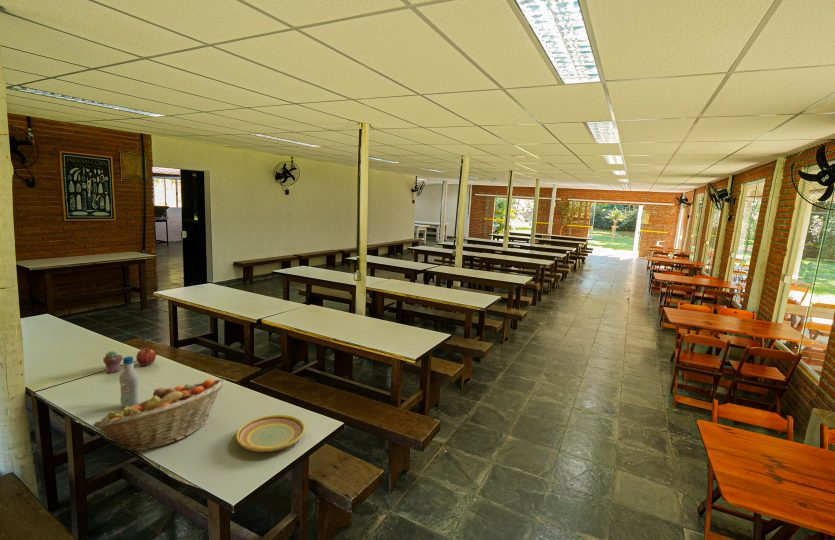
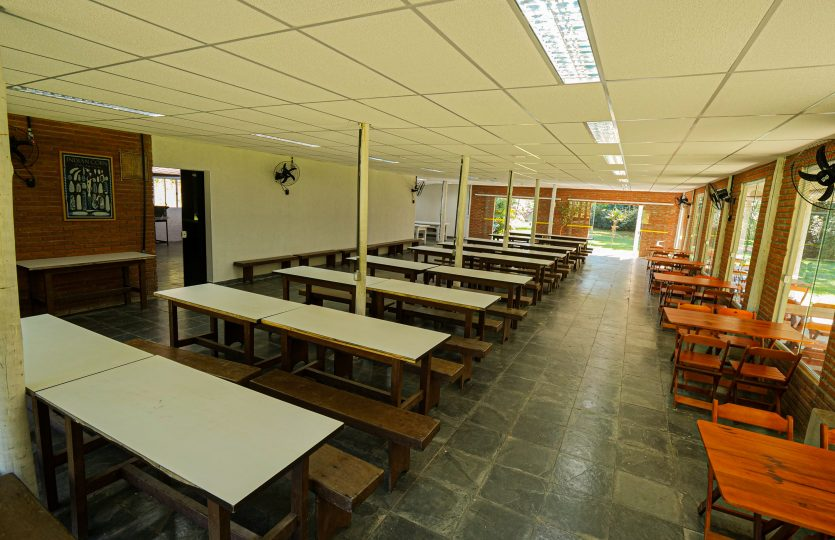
- potted succulent (113, 361)
- fruit basket (165, 409)
- plate (271, 434)
- bottle (129, 382)
- apple (146, 356)
